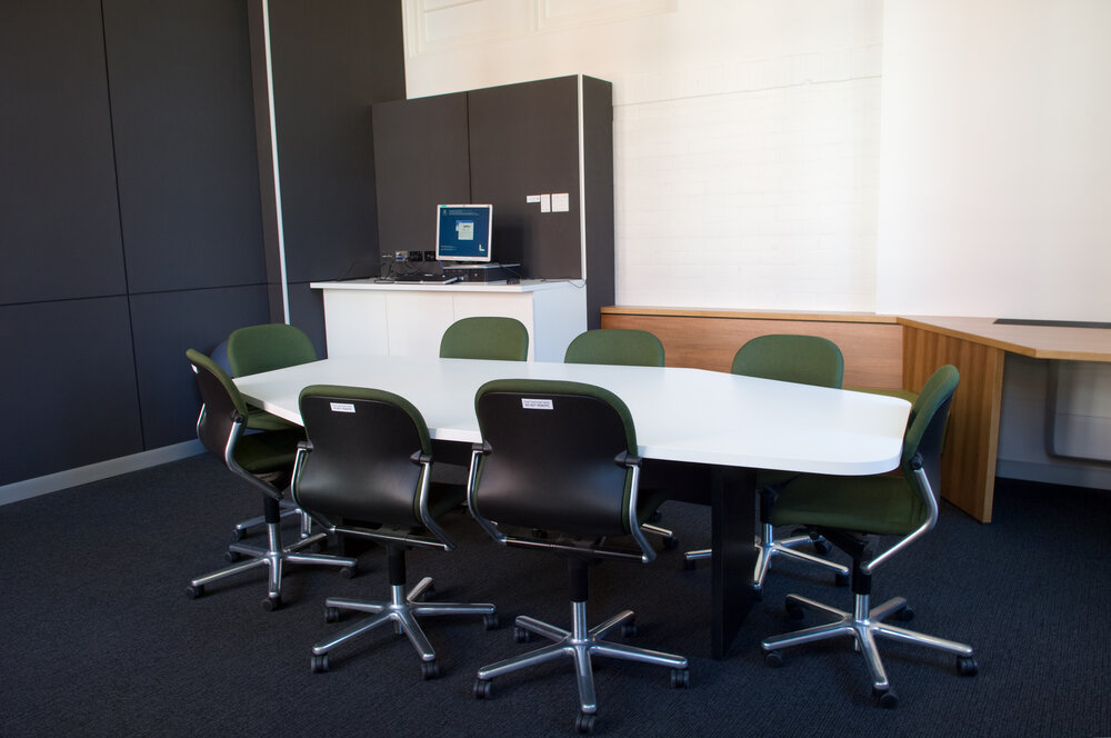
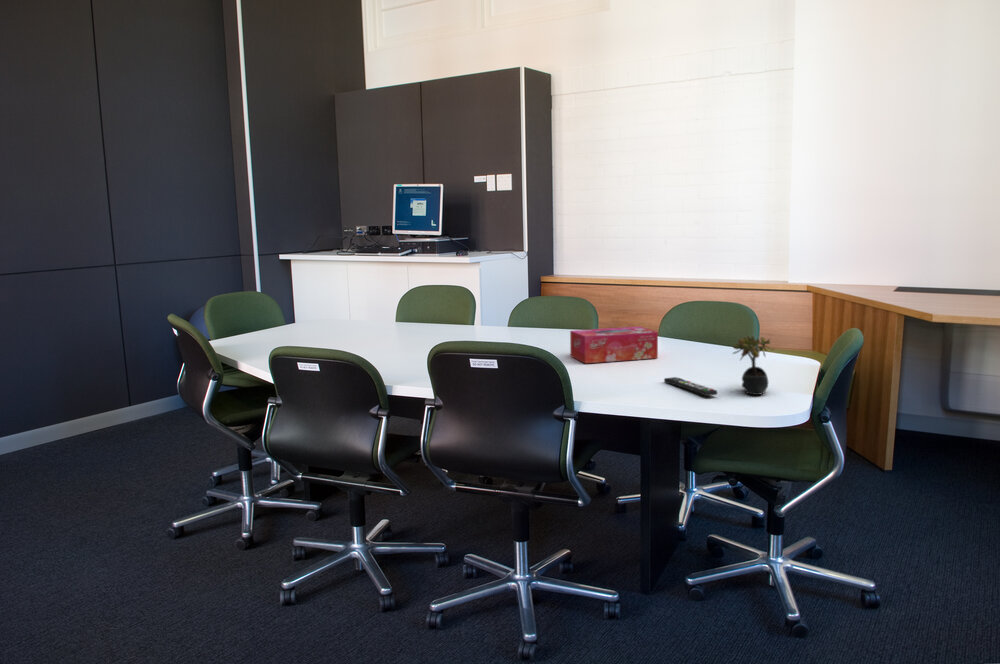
+ remote control (689, 386)
+ tissue box (613, 344)
+ succulent plant (754, 363)
